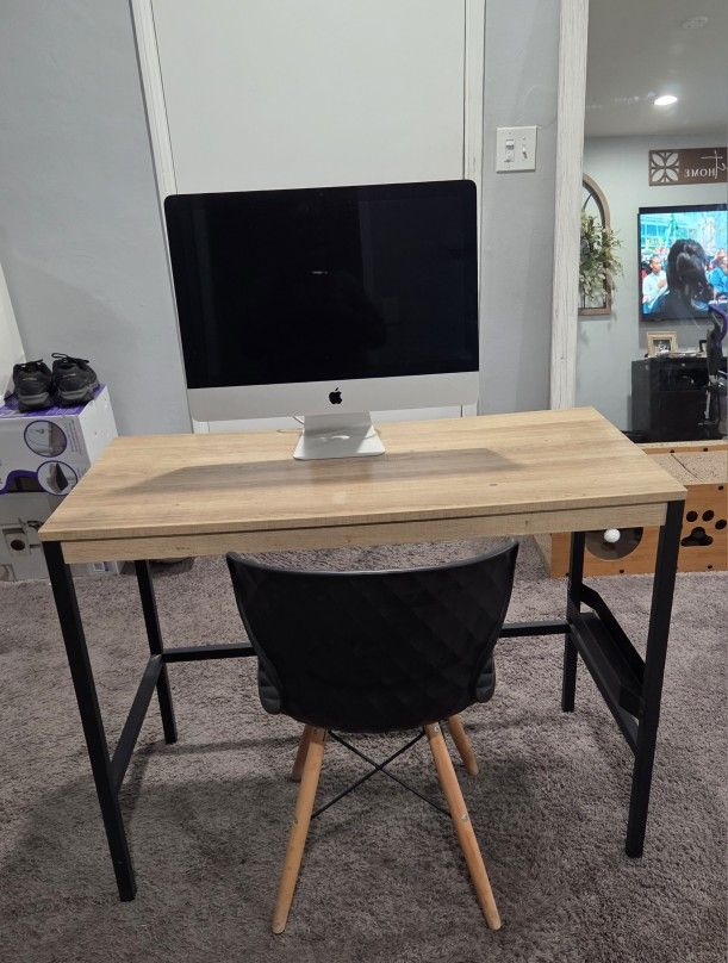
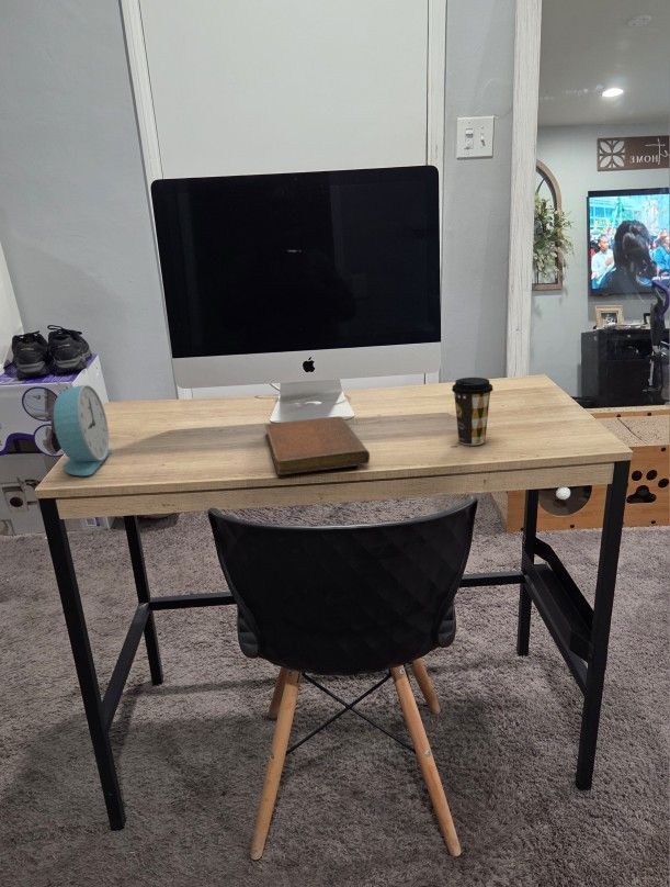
+ notebook (314, 442)
+ coffee cup (472, 411)
+ alarm clock (78, 425)
